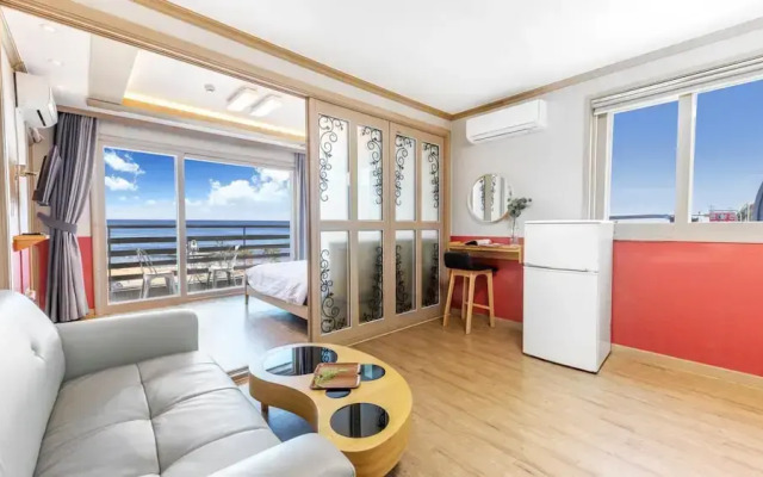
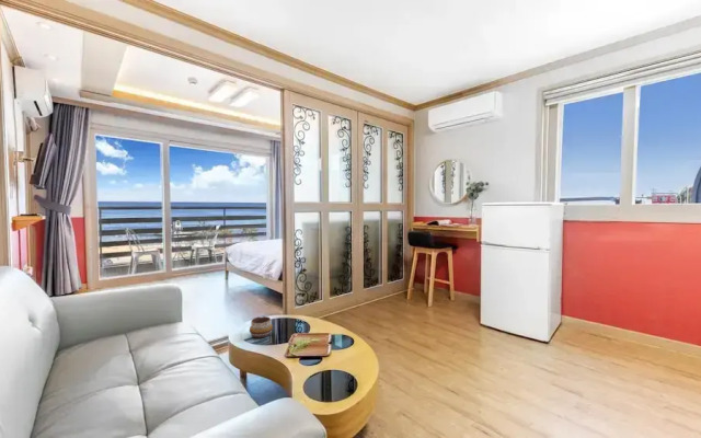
+ decorative bowl (261, 326)
